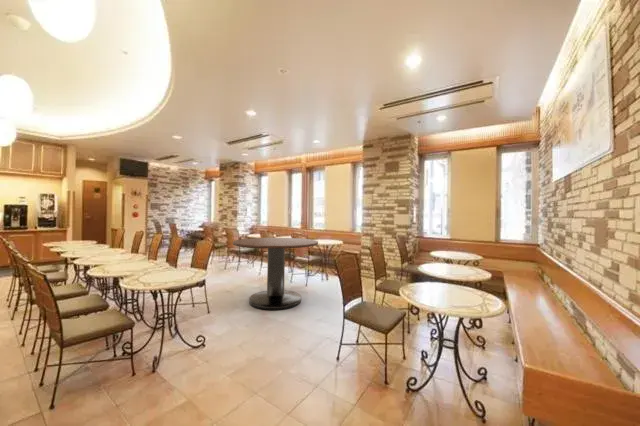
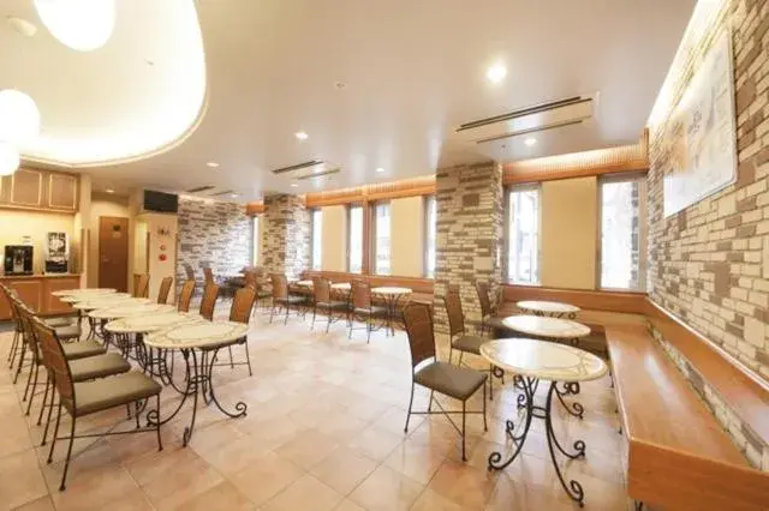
- dining table (276, 271)
